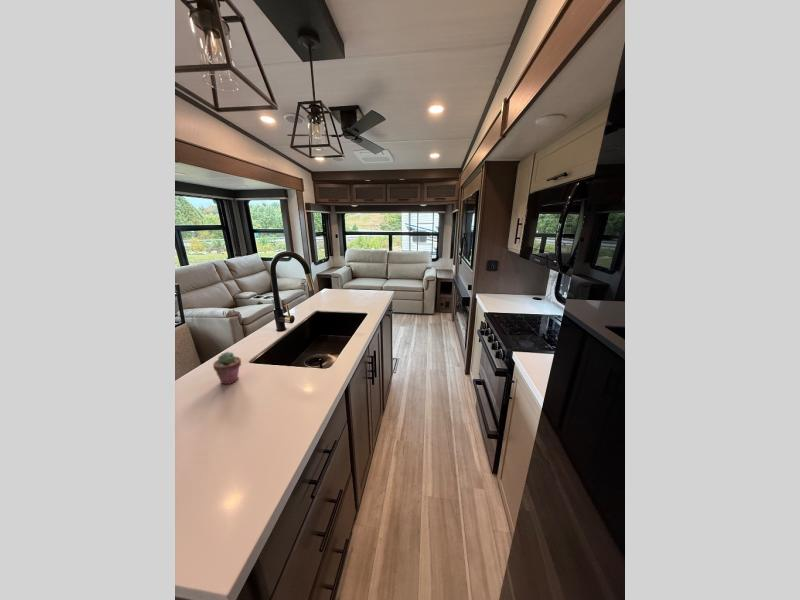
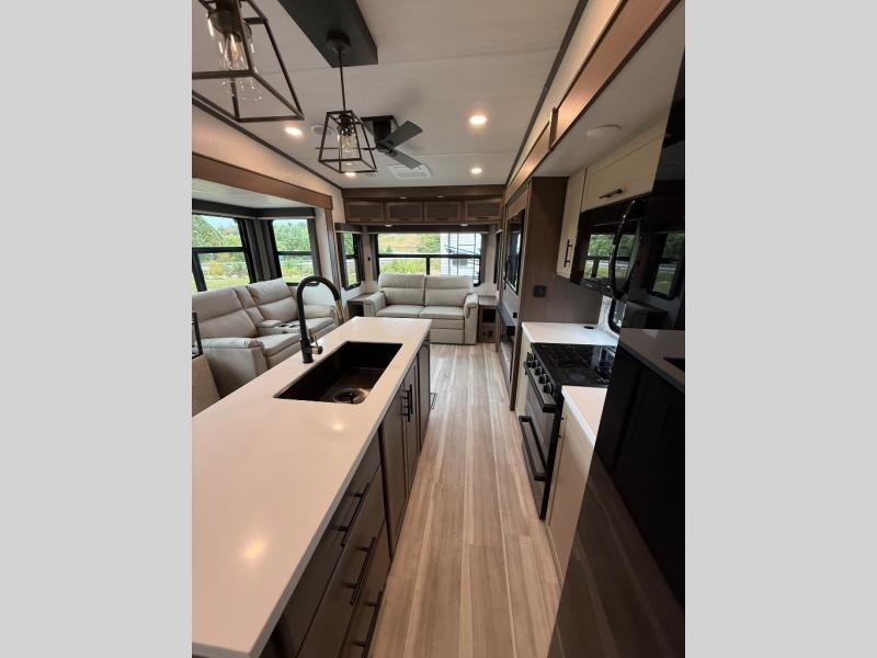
- potted succulent (227, 366)
